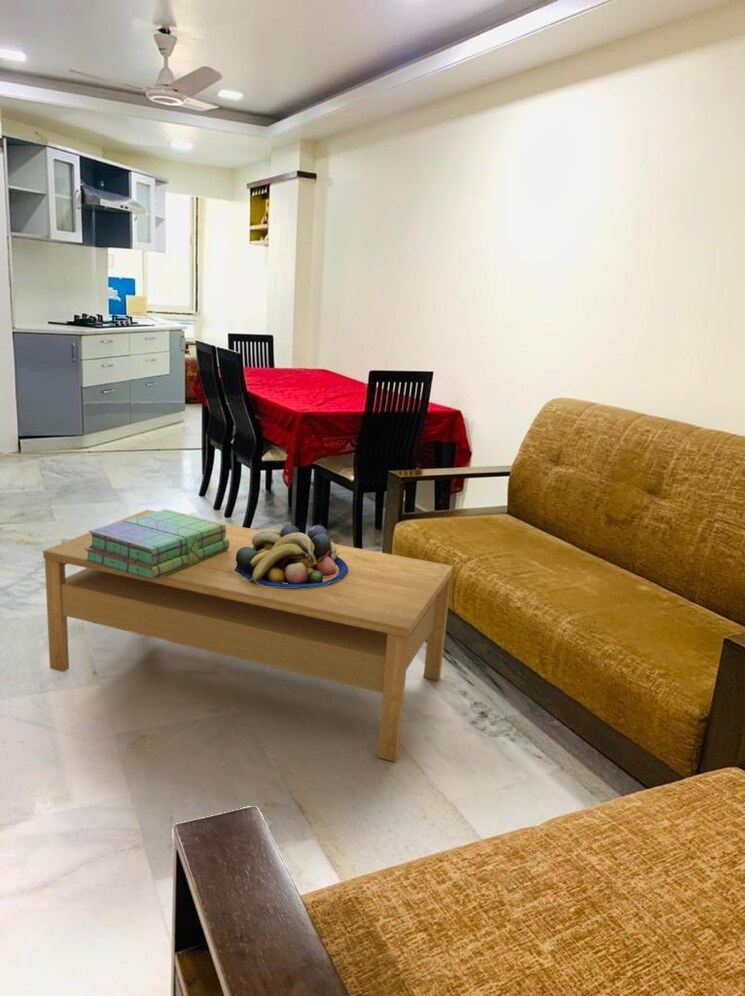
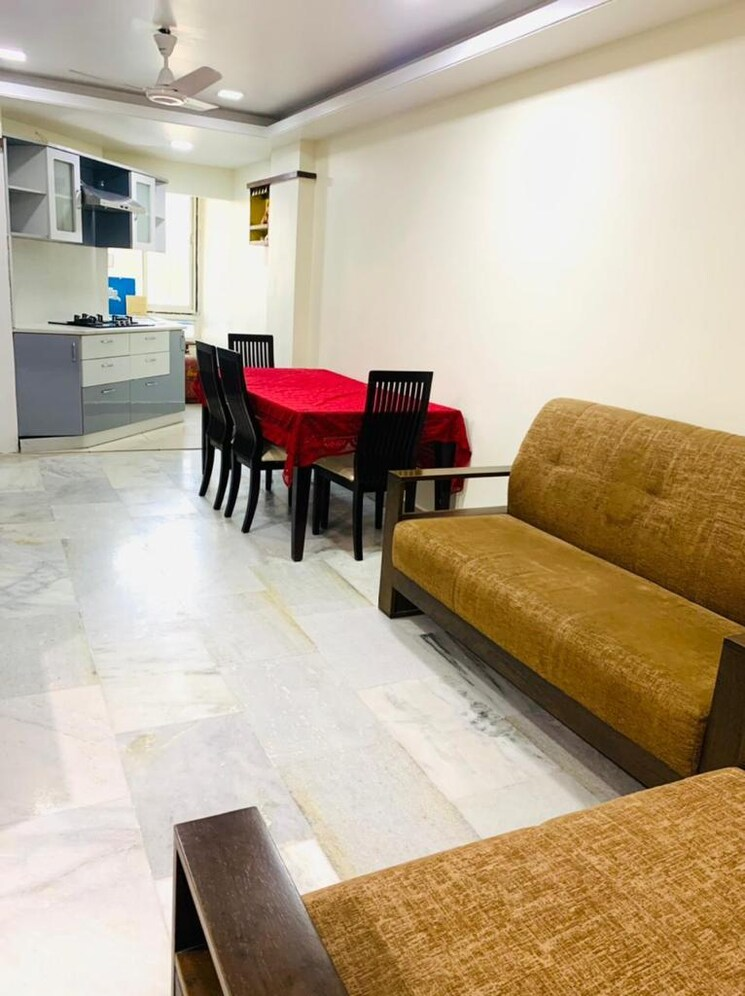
- stack of books (159, 540)
- fruit bowl (294, 548)
- coffee table (252, 617)
